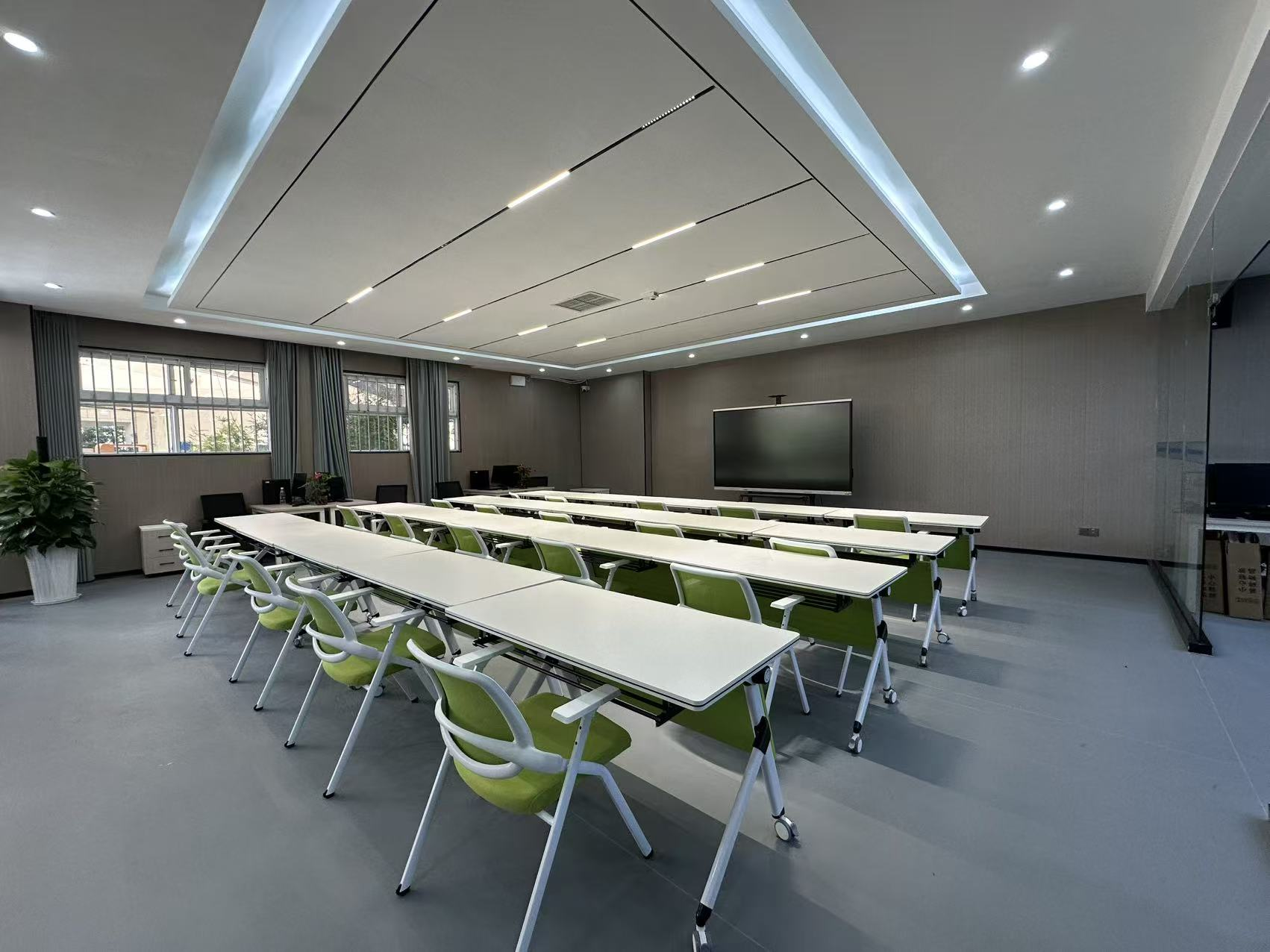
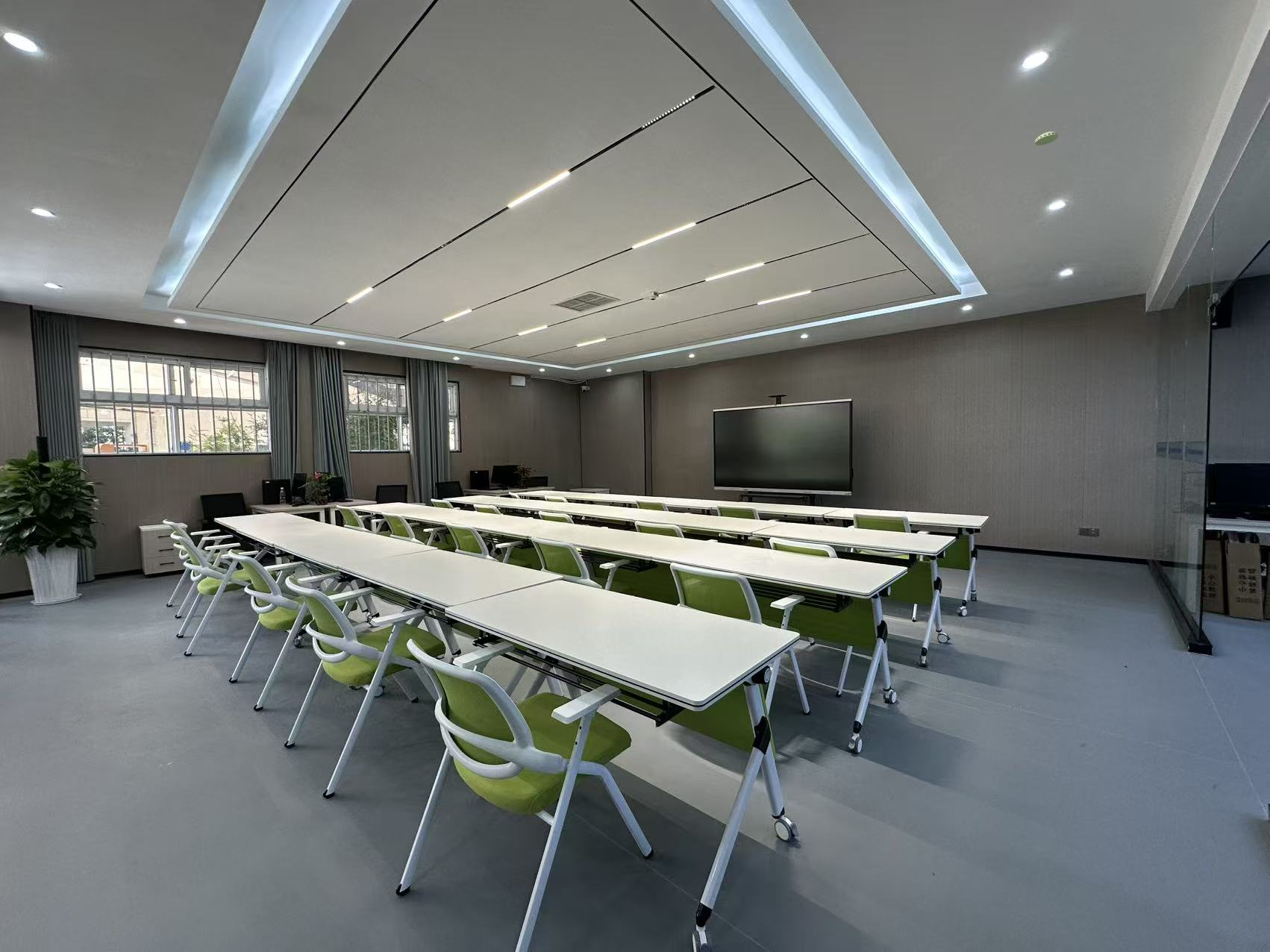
+ smoke detector (1046, 138)
